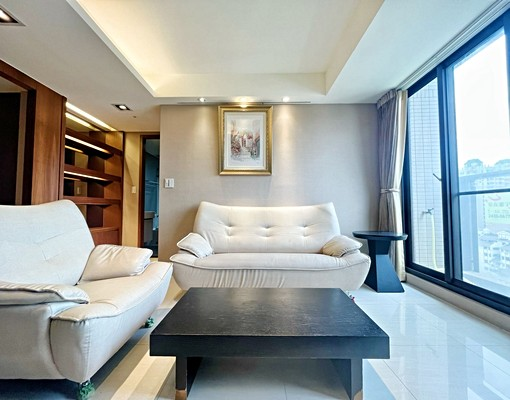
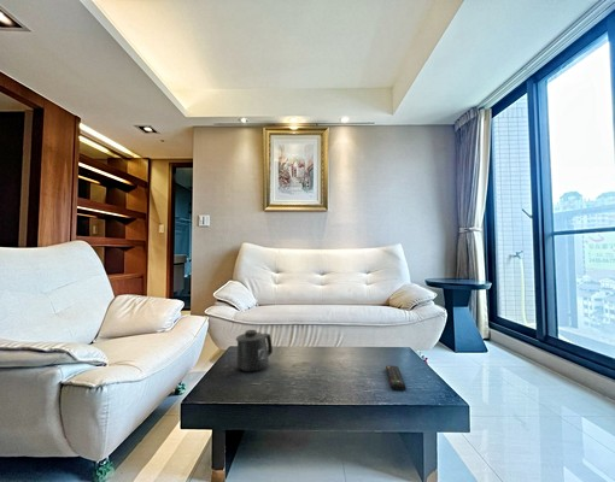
+ remote control (394, 376)
+ mug (253, 347)
